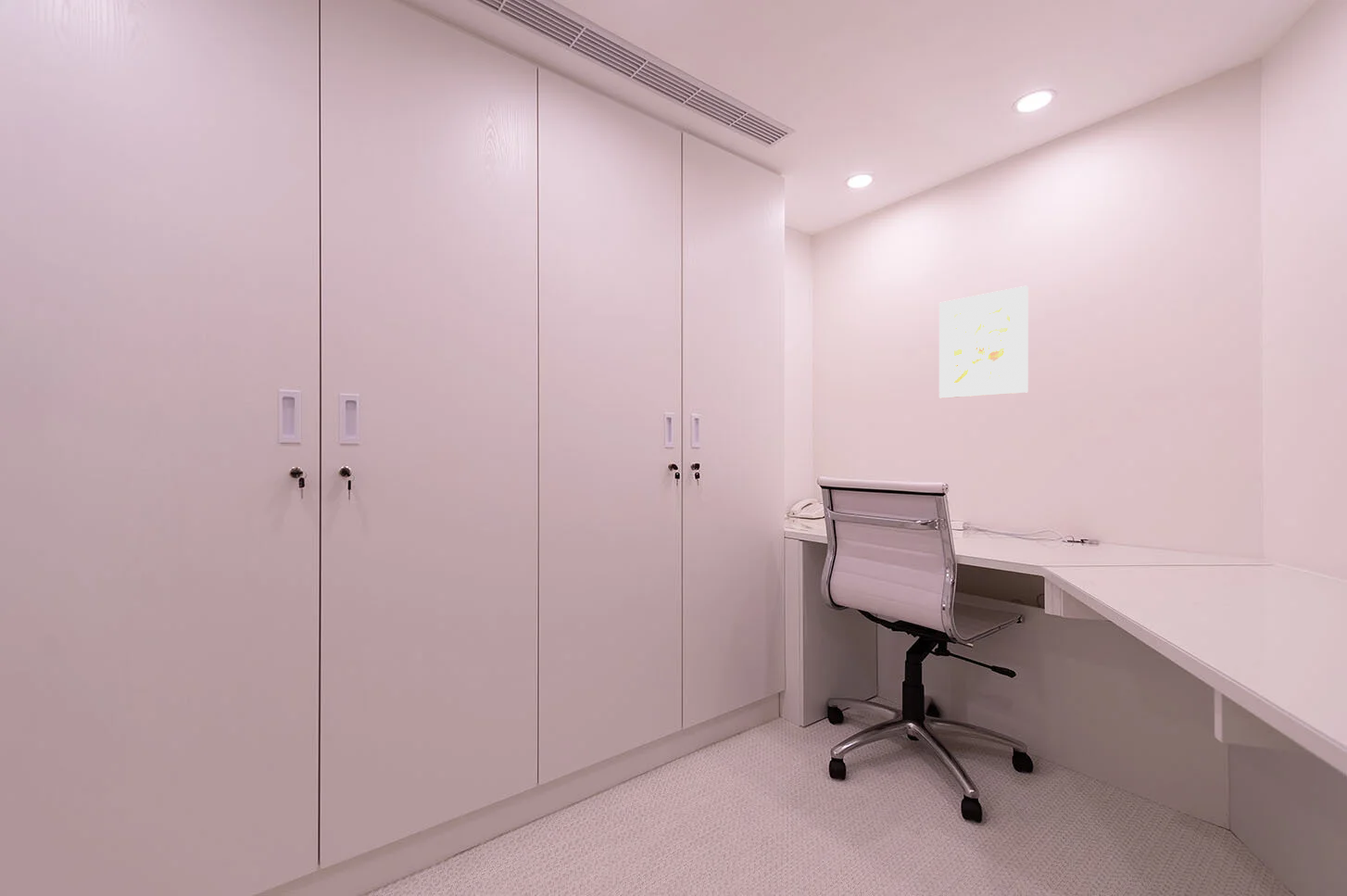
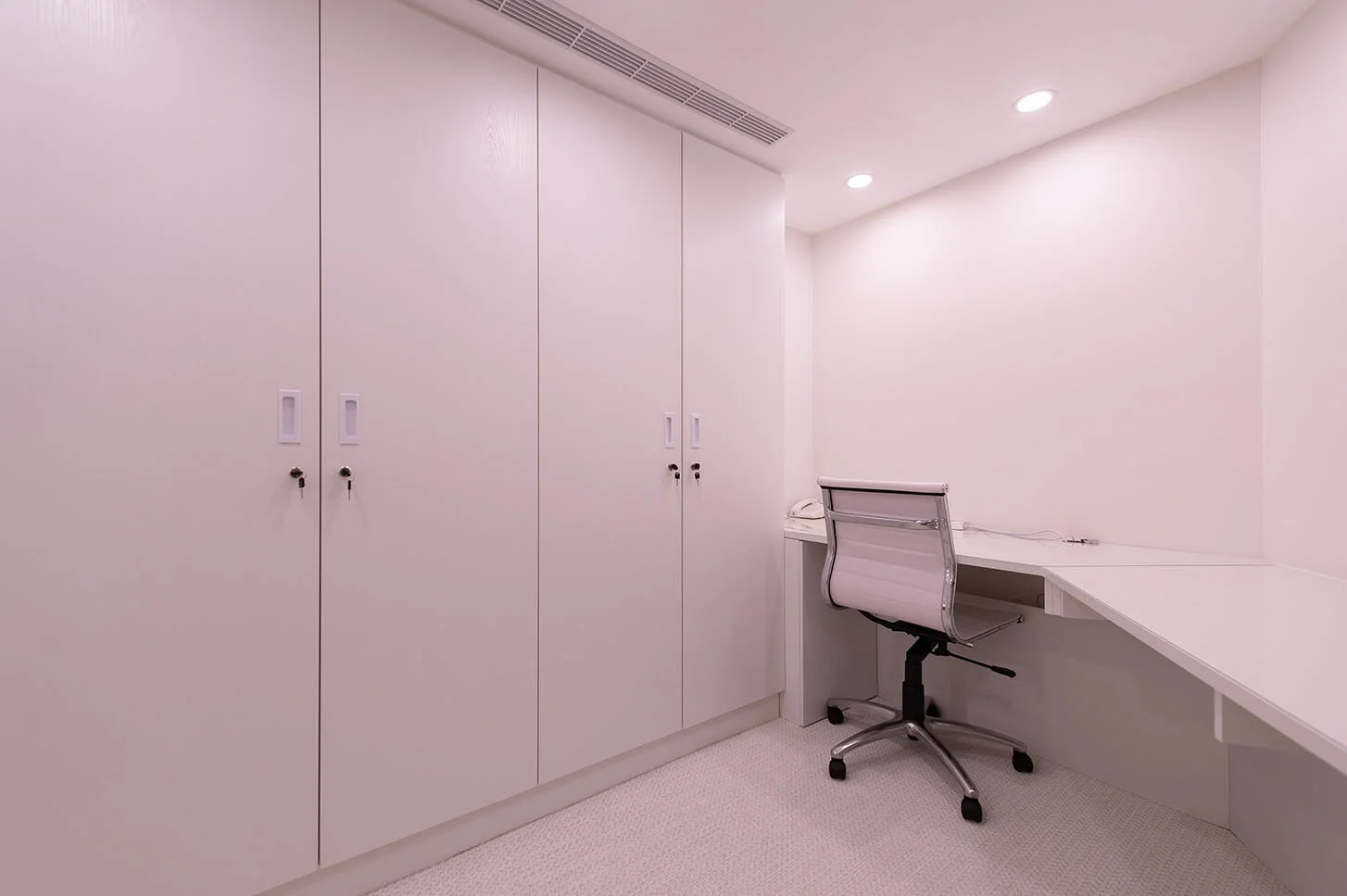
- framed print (981, 345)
